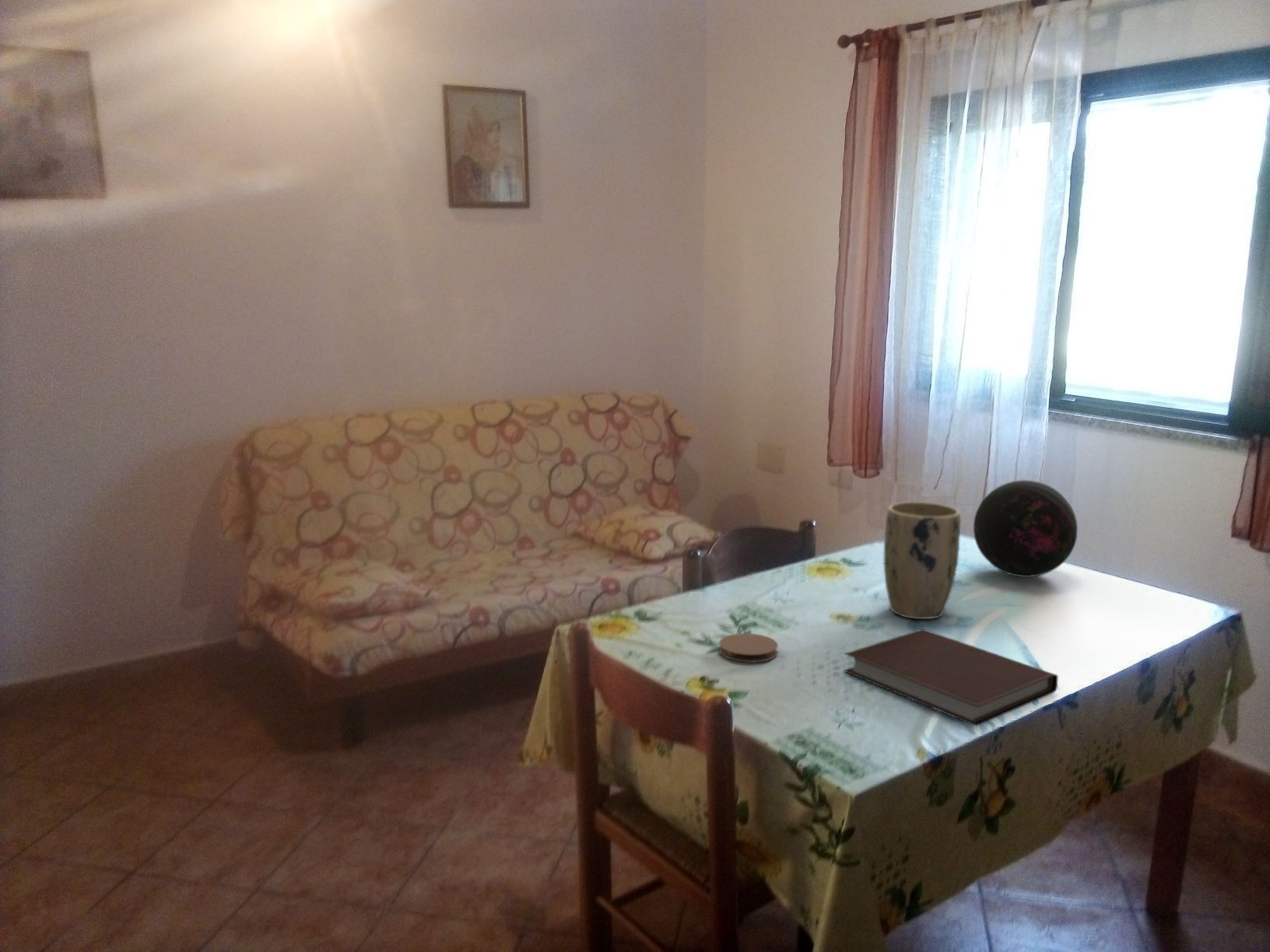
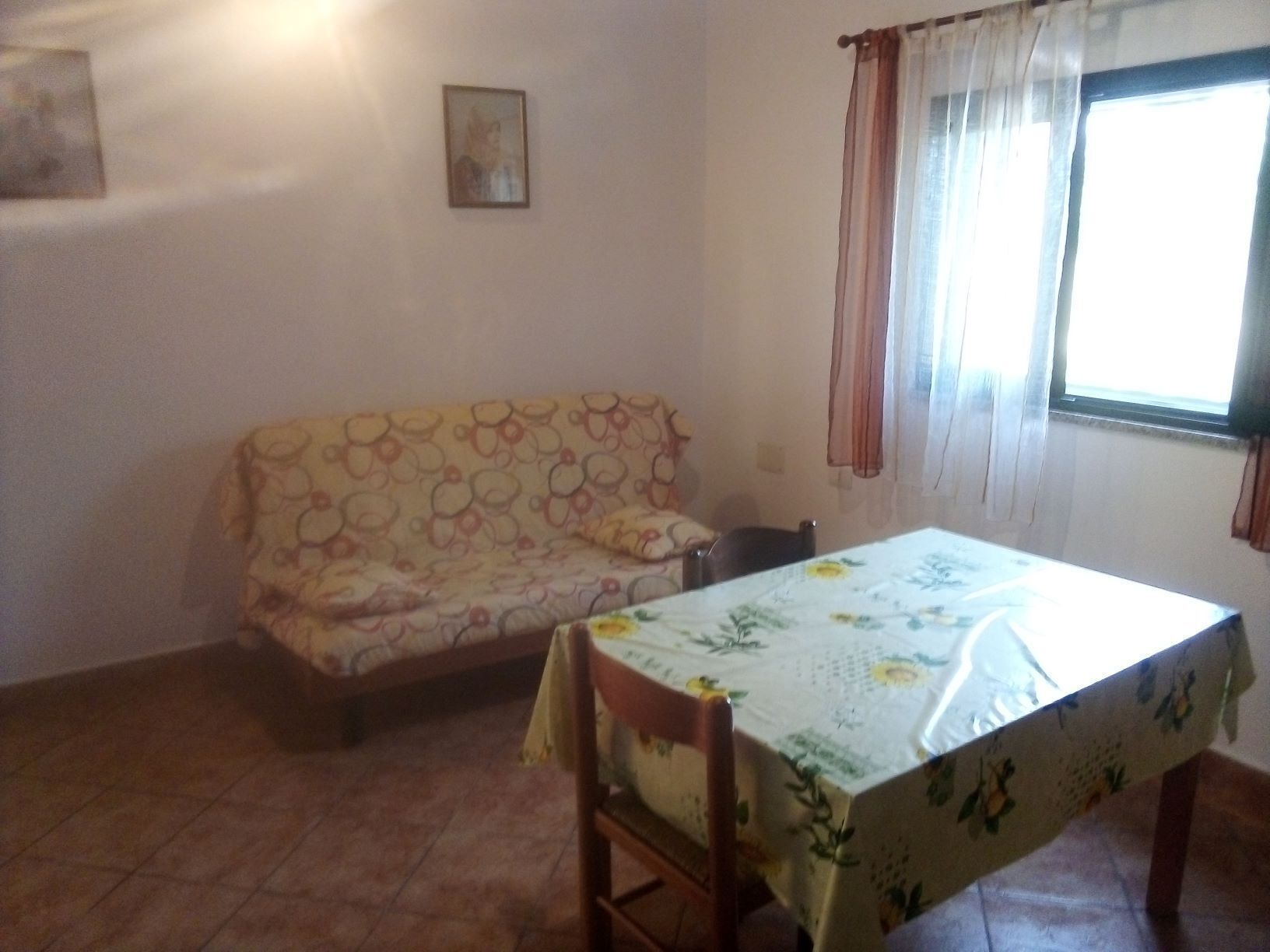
- coaster (748, 647)
- decorative orb (1024, 528)
- plant pot (920, 561)
- notebook (948, 672)
